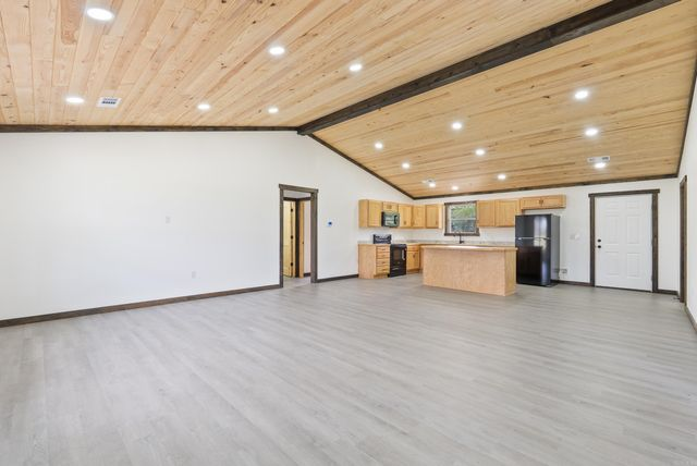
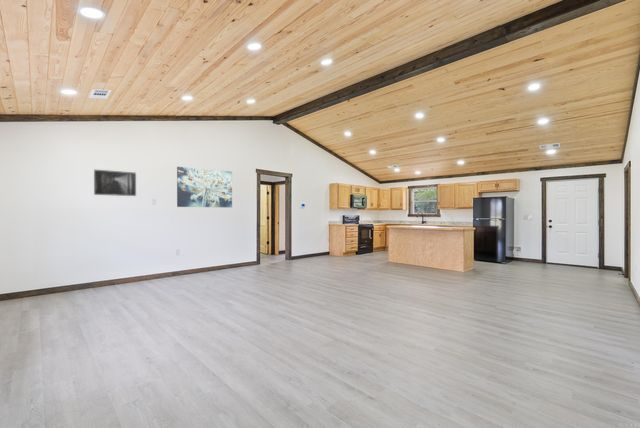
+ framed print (115, 183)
+ wall art (206, 188)
